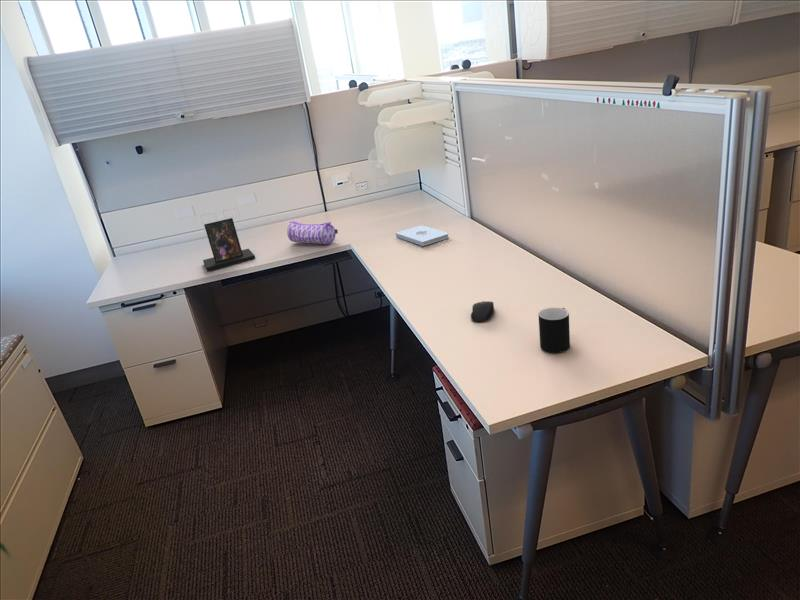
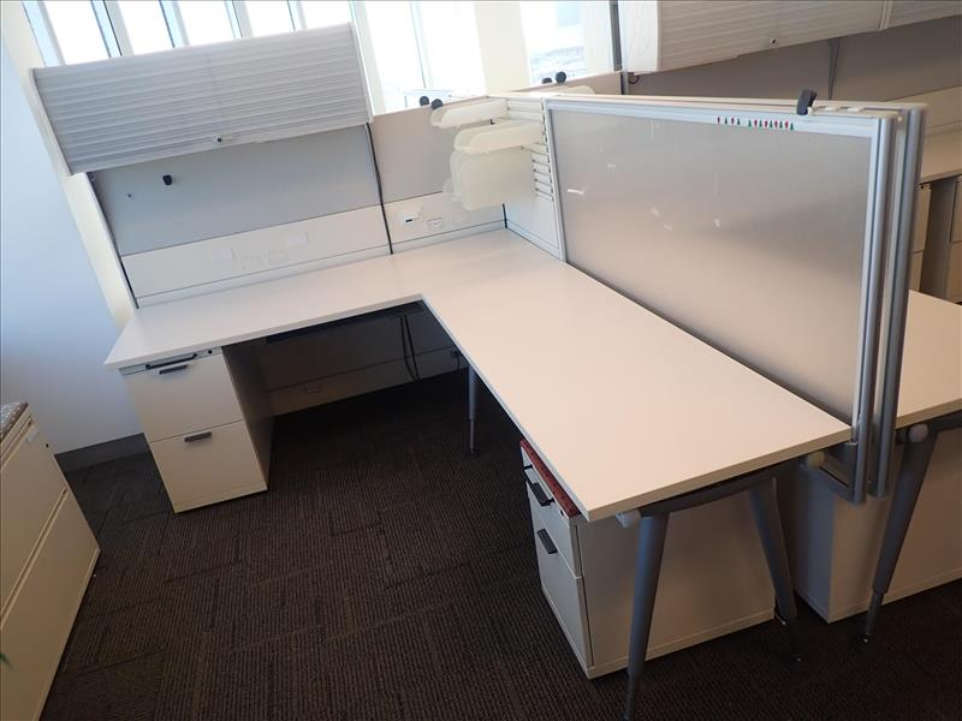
- cup (557, 327)
- notepad (422, 235)
- photo frame (223, 241)
- pencil case (311, 232)
- mouse (481, 308)
